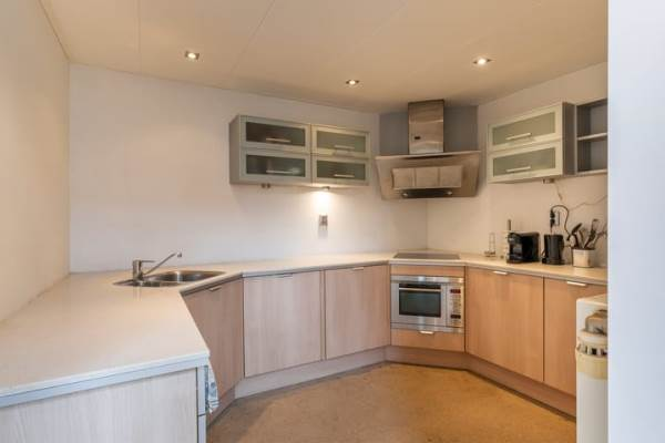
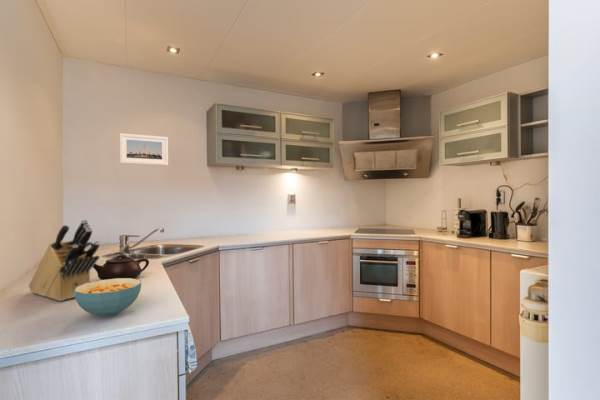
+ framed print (144, 149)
+ teapot (121, 267)
+ cereal bowl (109, 299)
+ knife block (64, 257)
